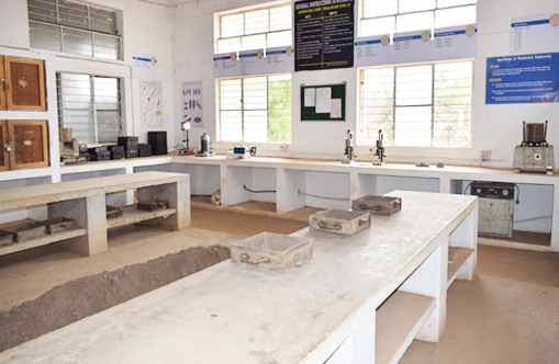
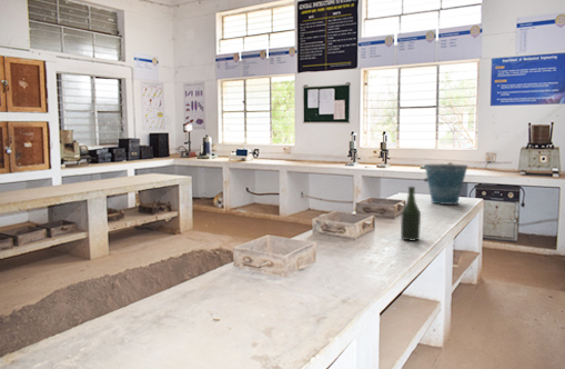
+ bottle (411, 212)
+ bucket (445, 182)
